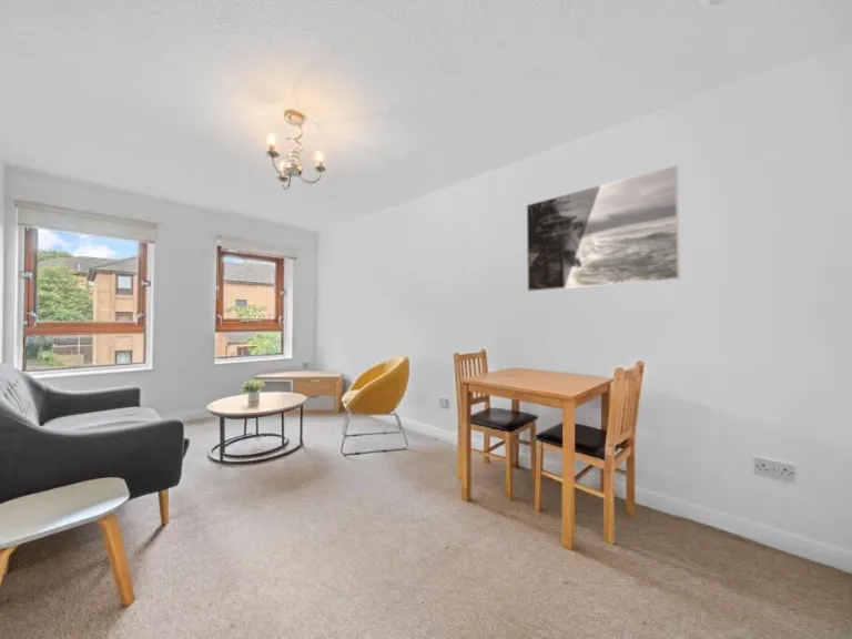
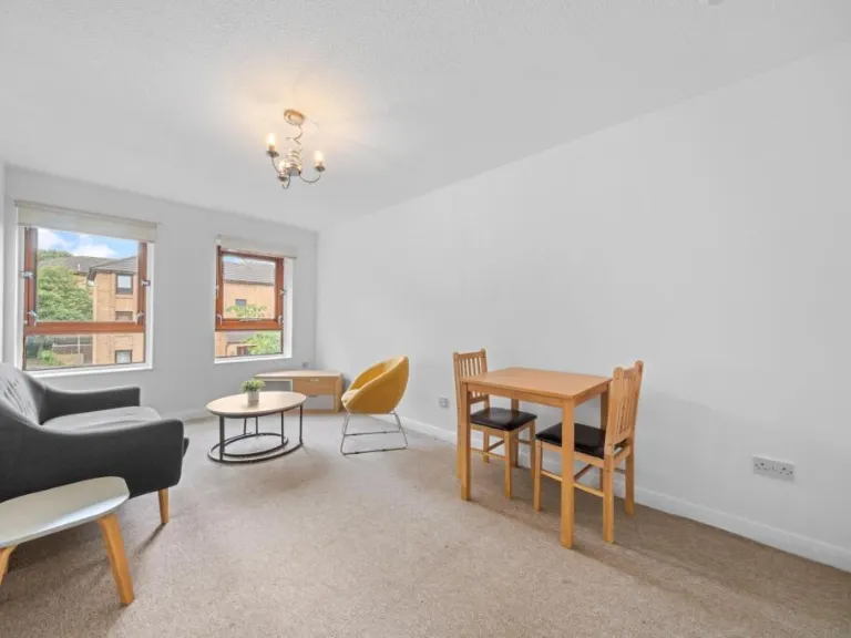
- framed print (592, 236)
